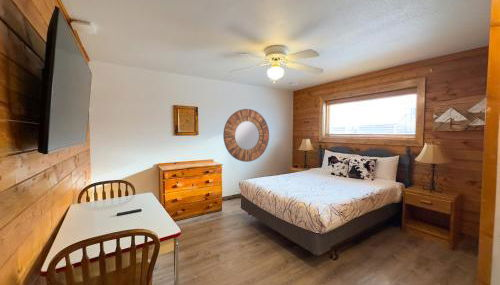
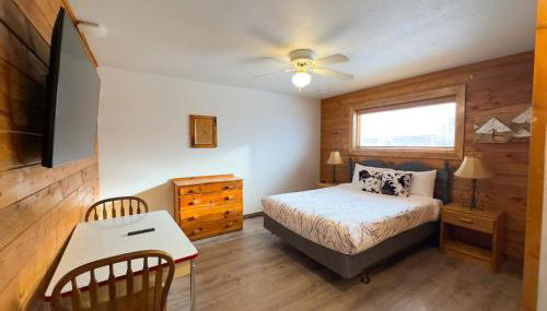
- home mirror (247, 135)
